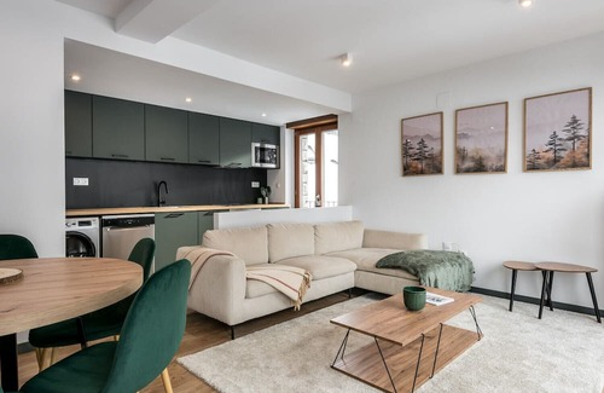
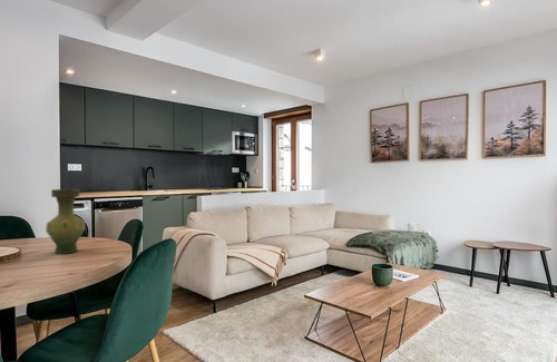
+ vase (66, 221)
